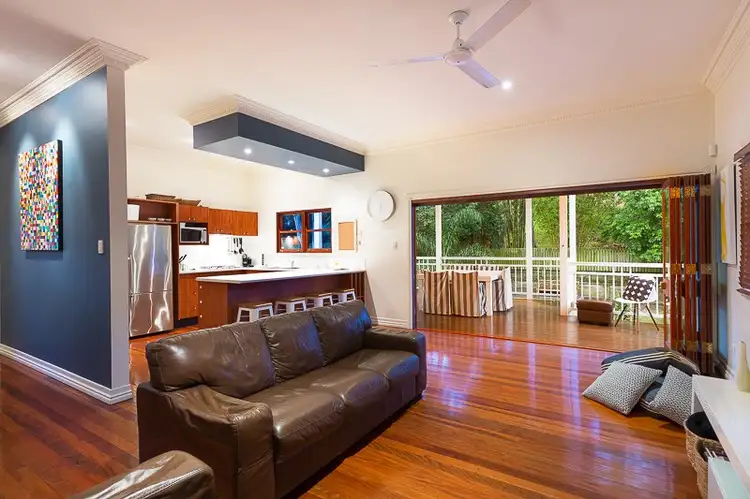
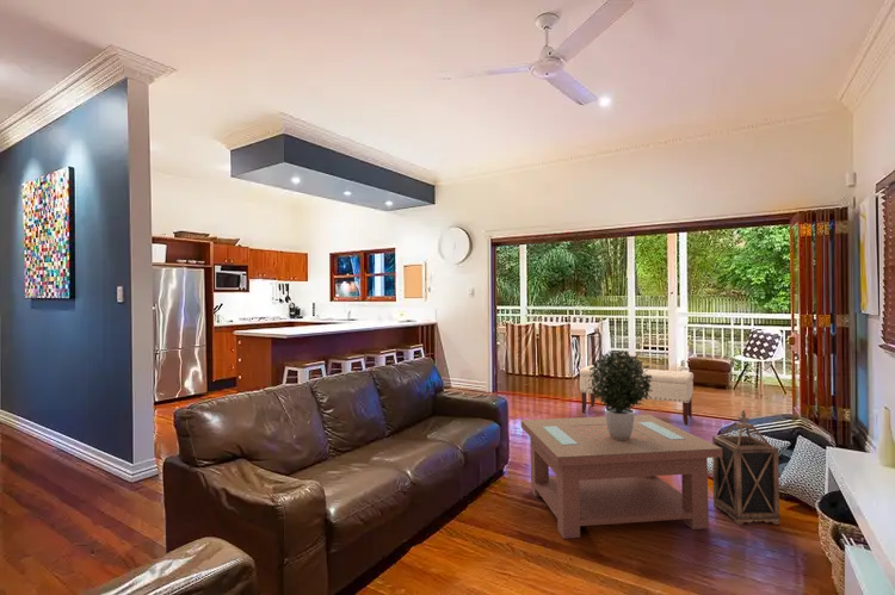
+ bench (636, 386)
+ lantern (743, 461)
+ coffee table (610, 470)
+ potted plant (618, 393)
